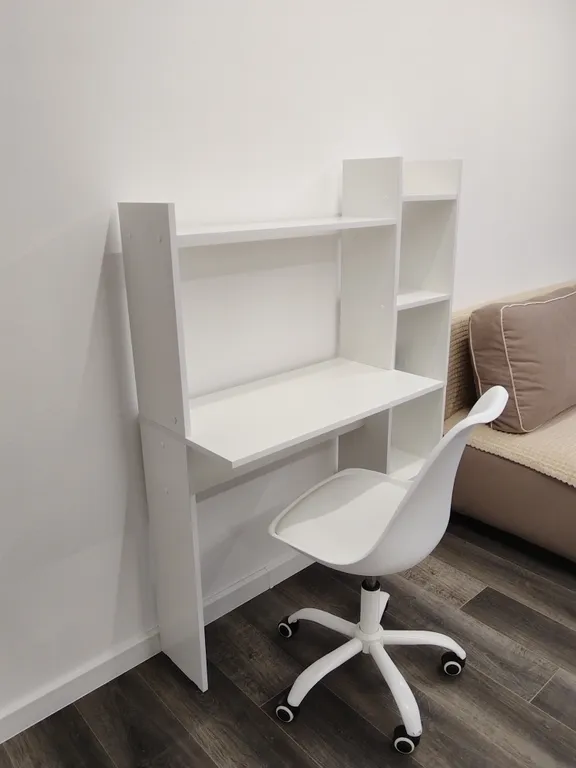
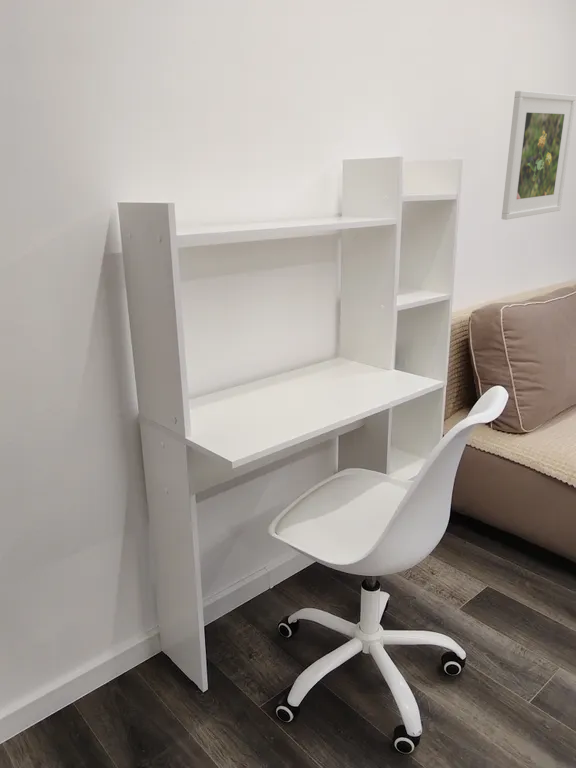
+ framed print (539, 155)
